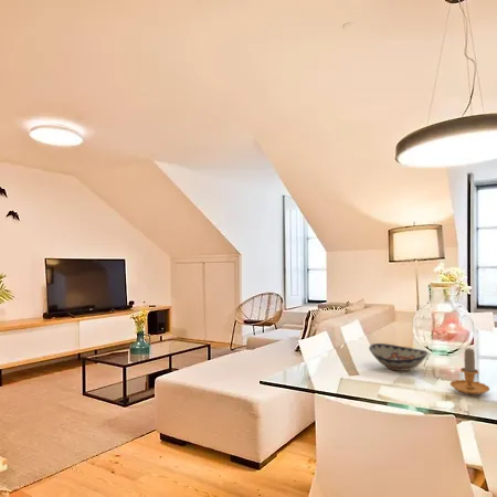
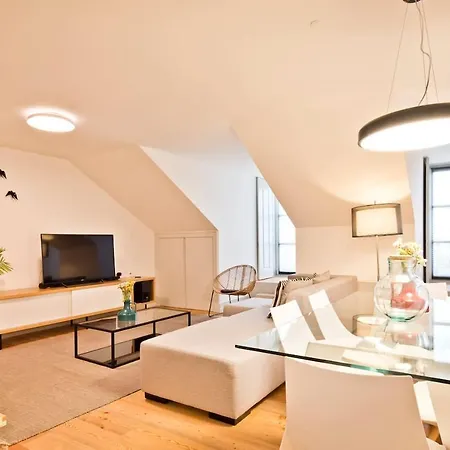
- decorative bowl (398, 358)
- candle (468, 370)
